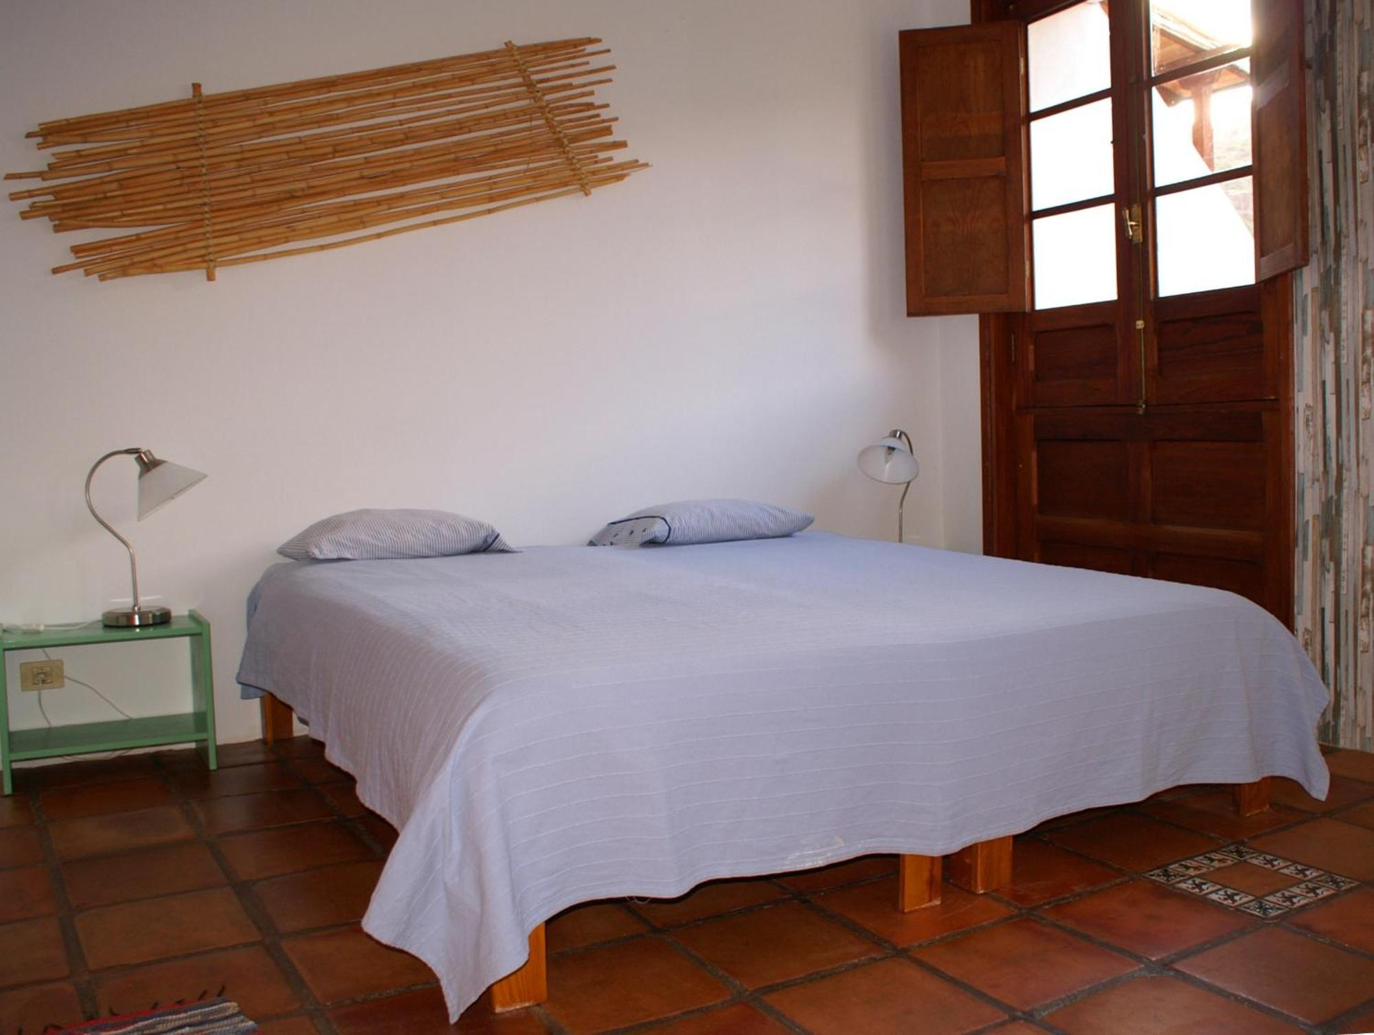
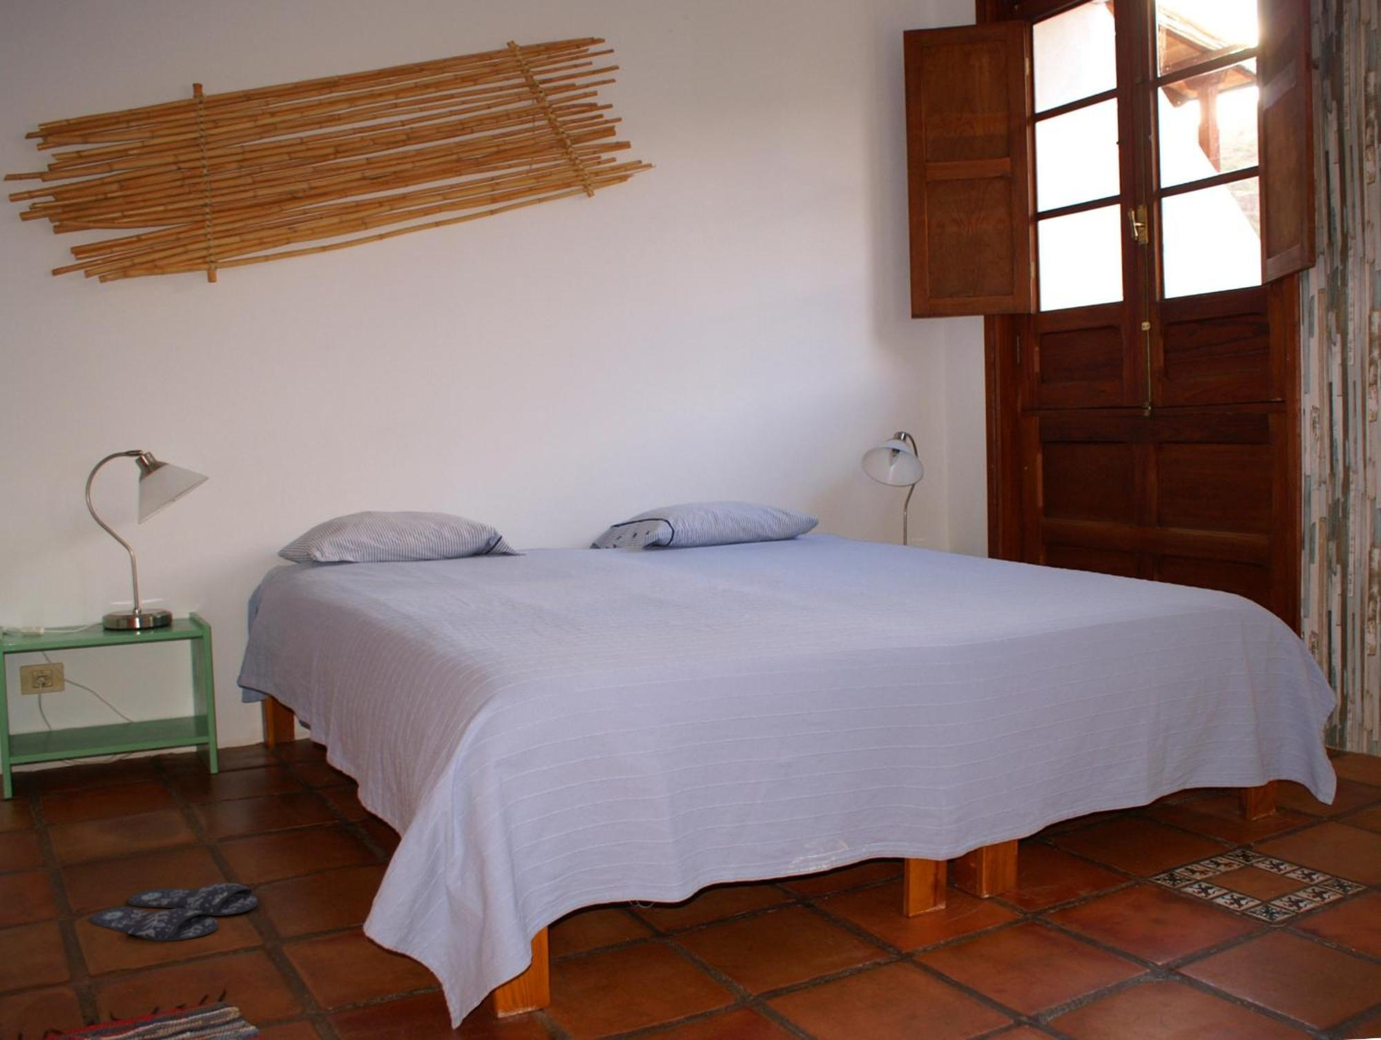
+ slippers (173, 905)
